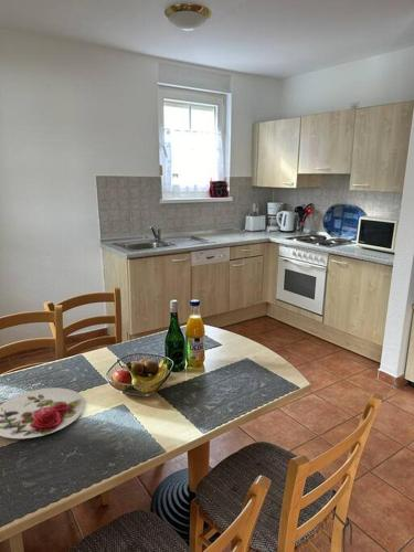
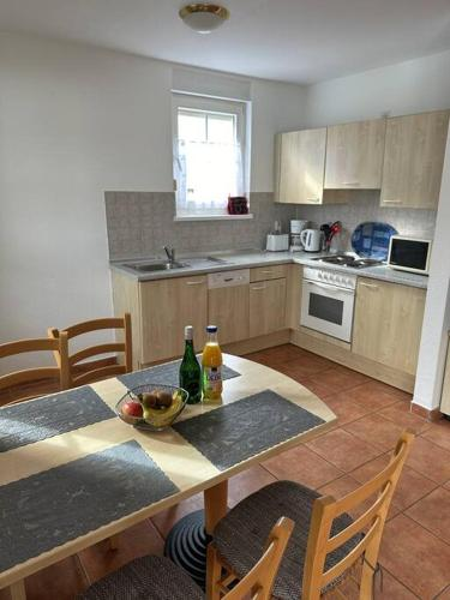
- plate (39, 410)
